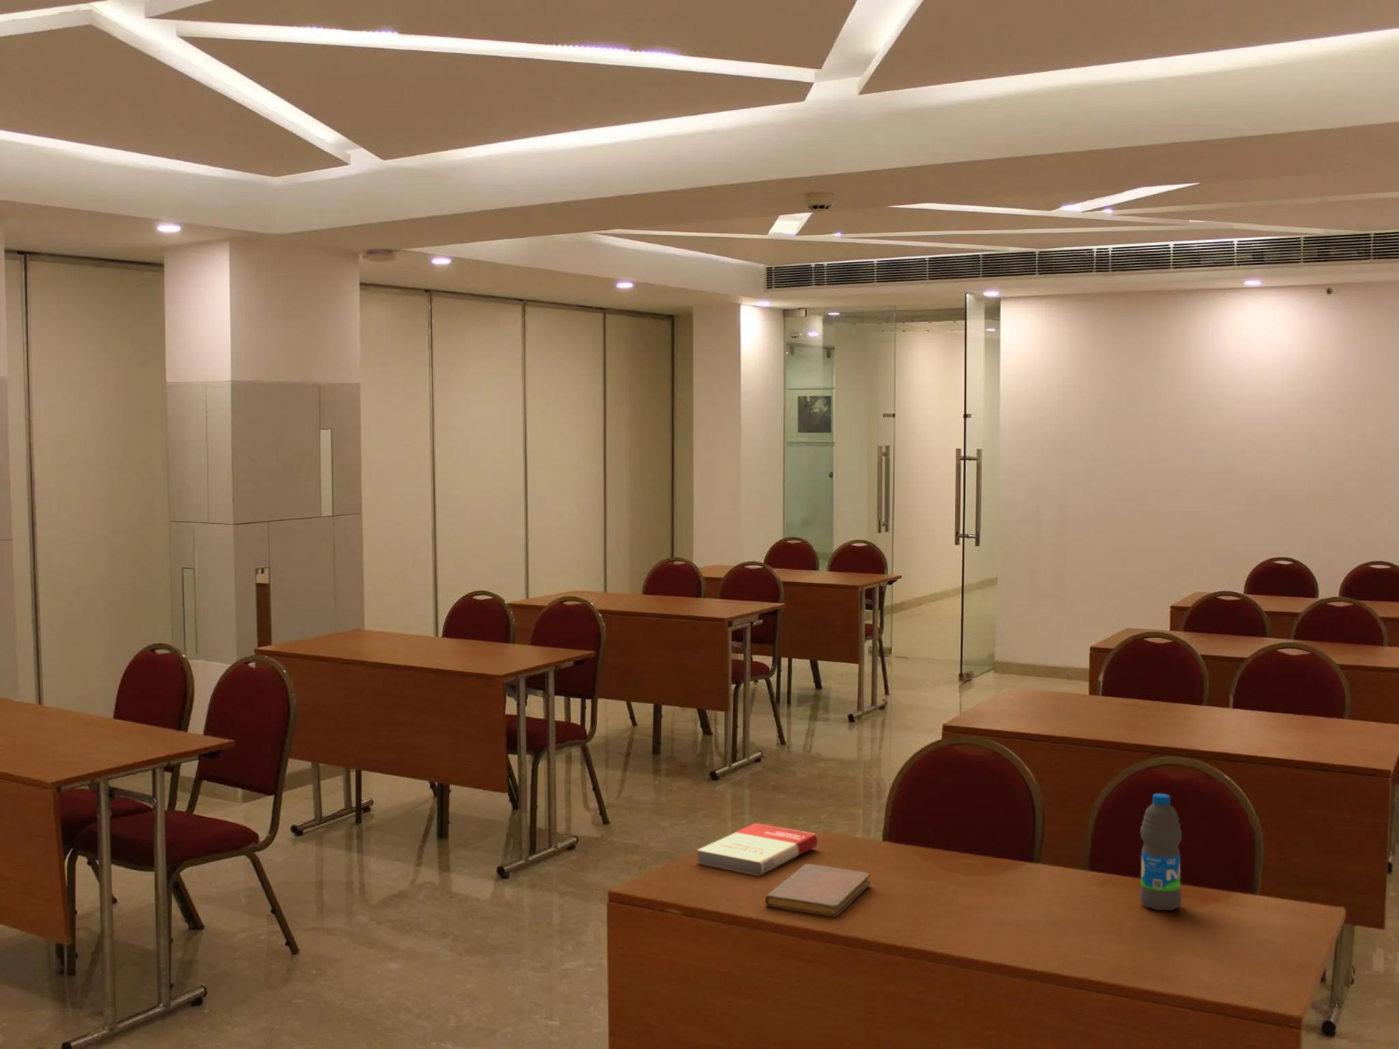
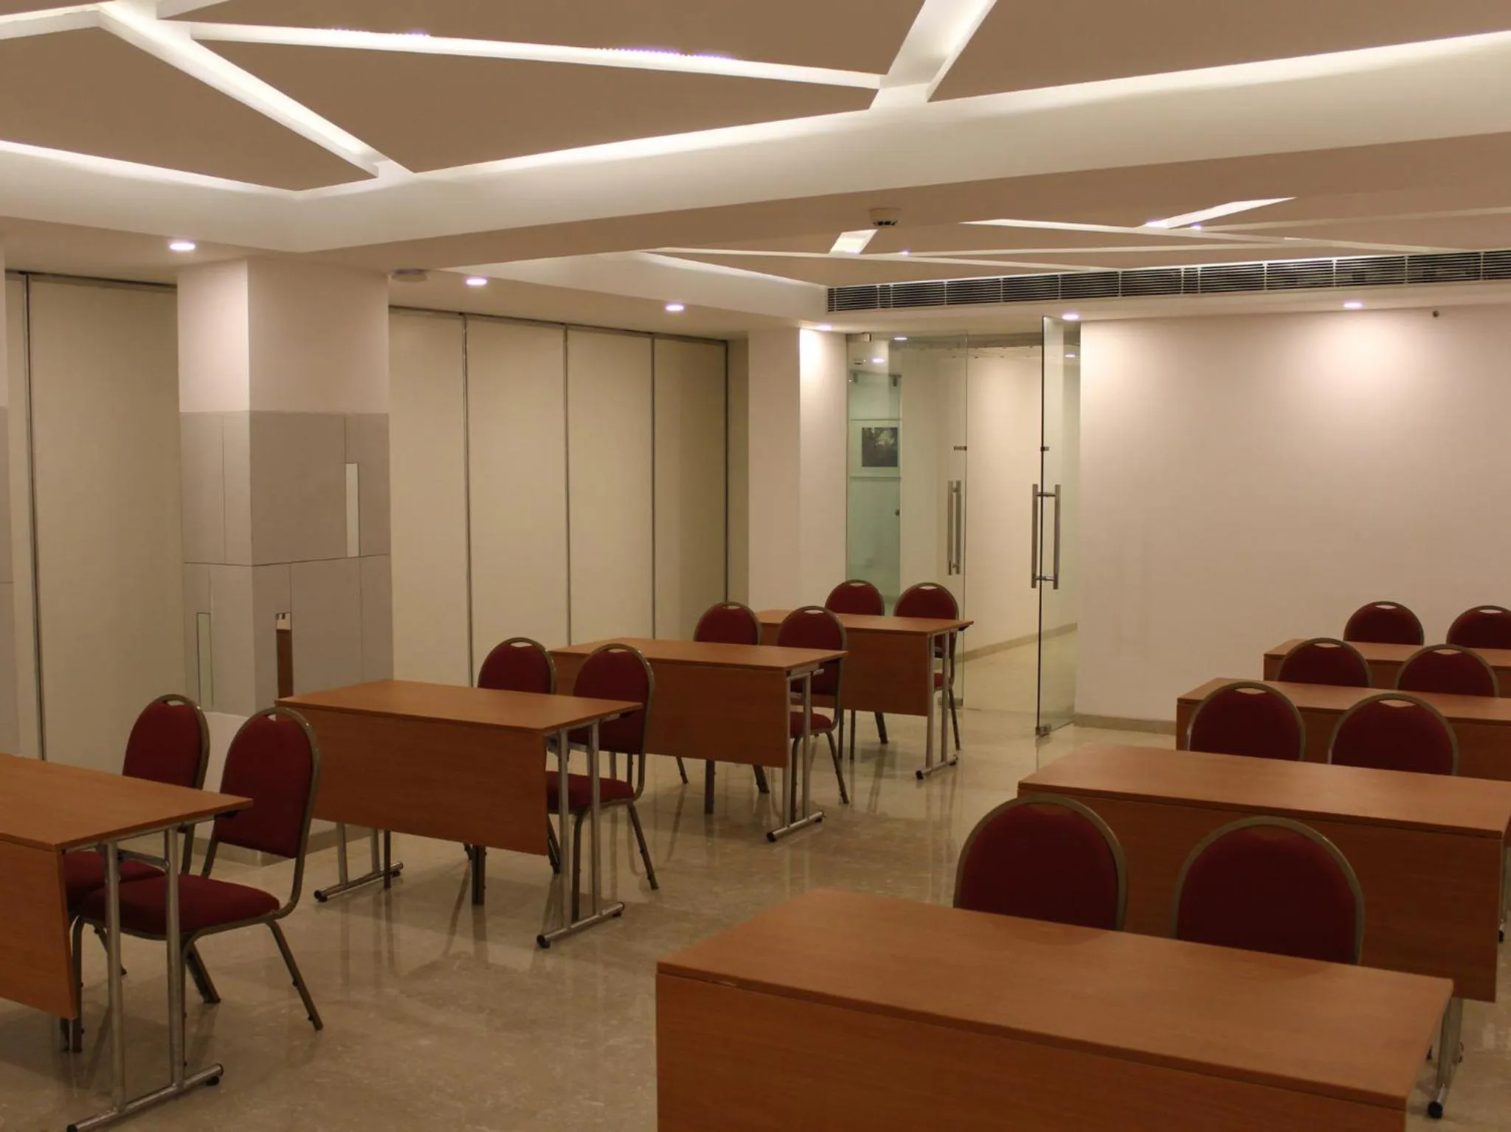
- water bottle (1161, 851)
- book (758, 848)
- notebook (820, 888)
